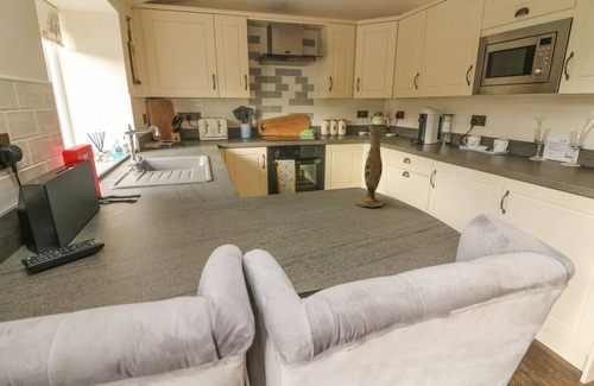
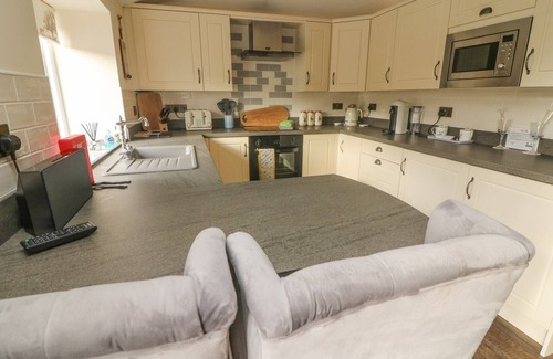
- vase (372, 164)
